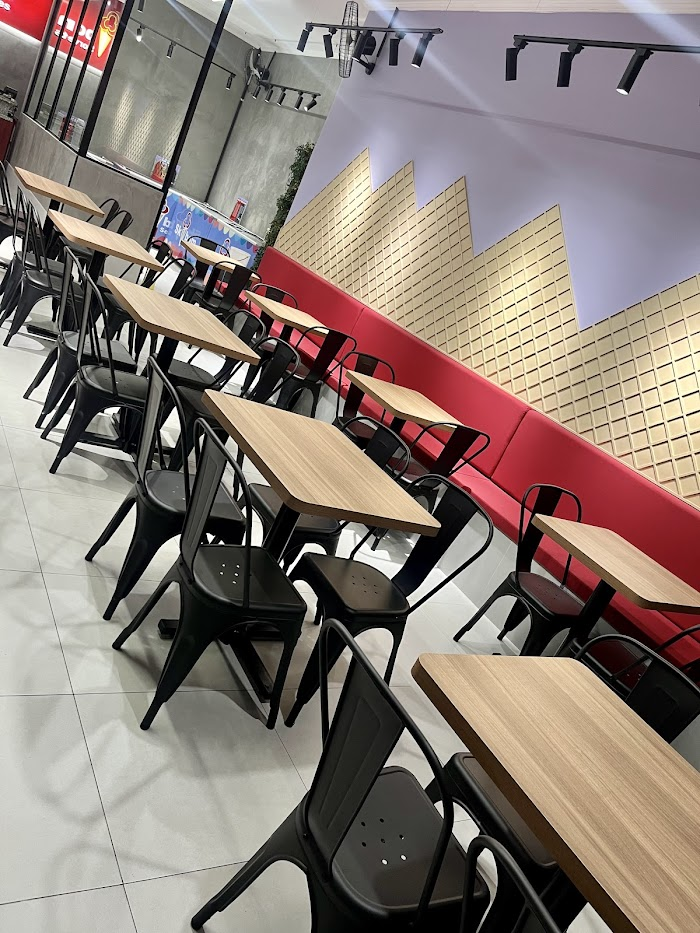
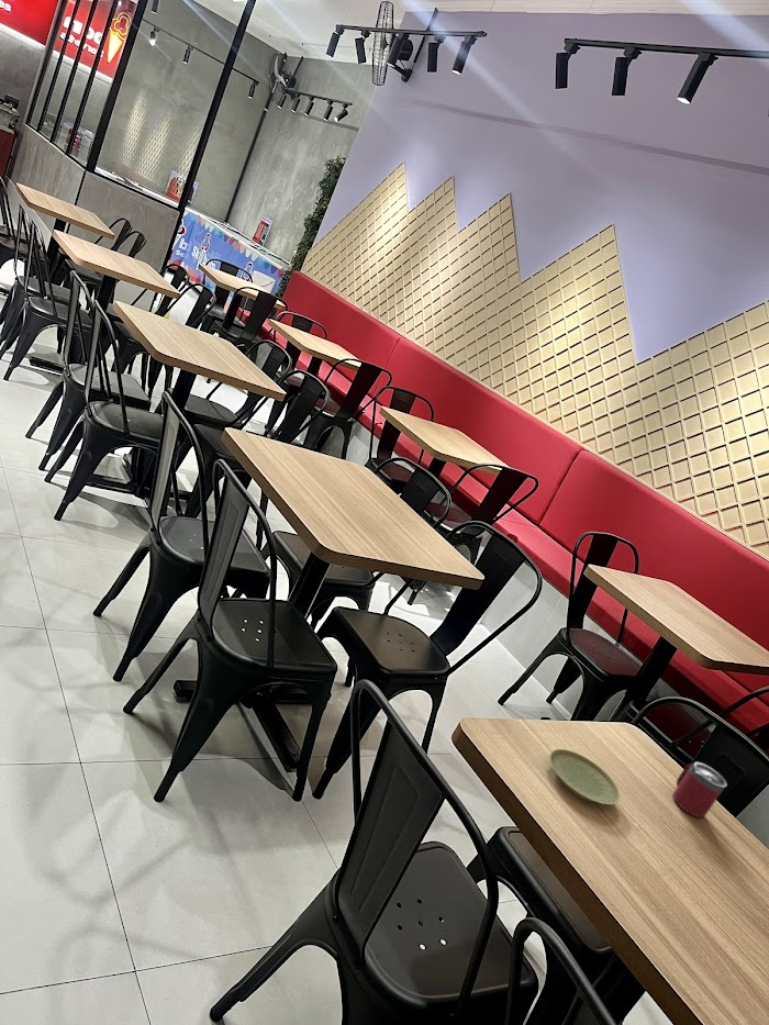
+ beverage cup (695, 786)
+ plate (582, 779)
